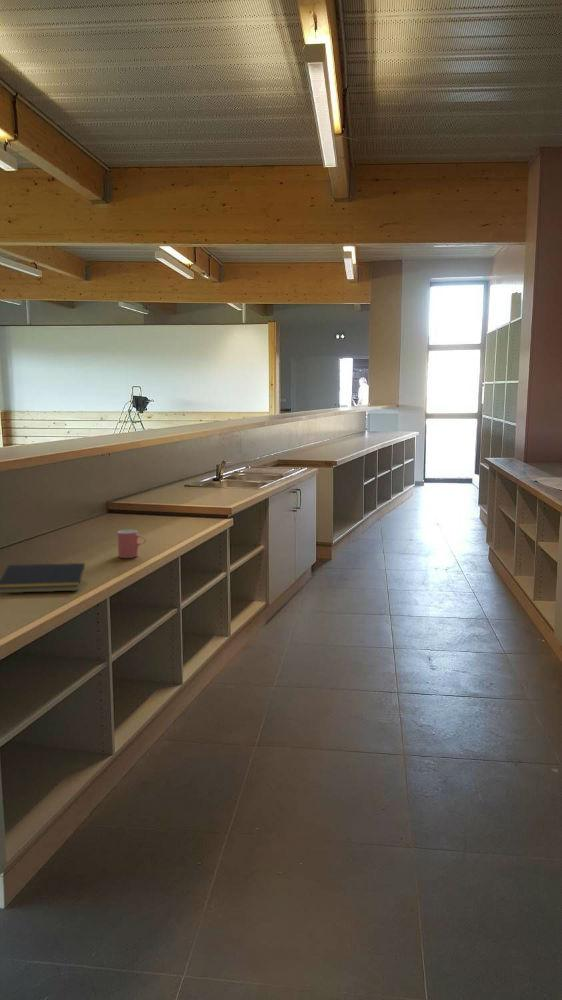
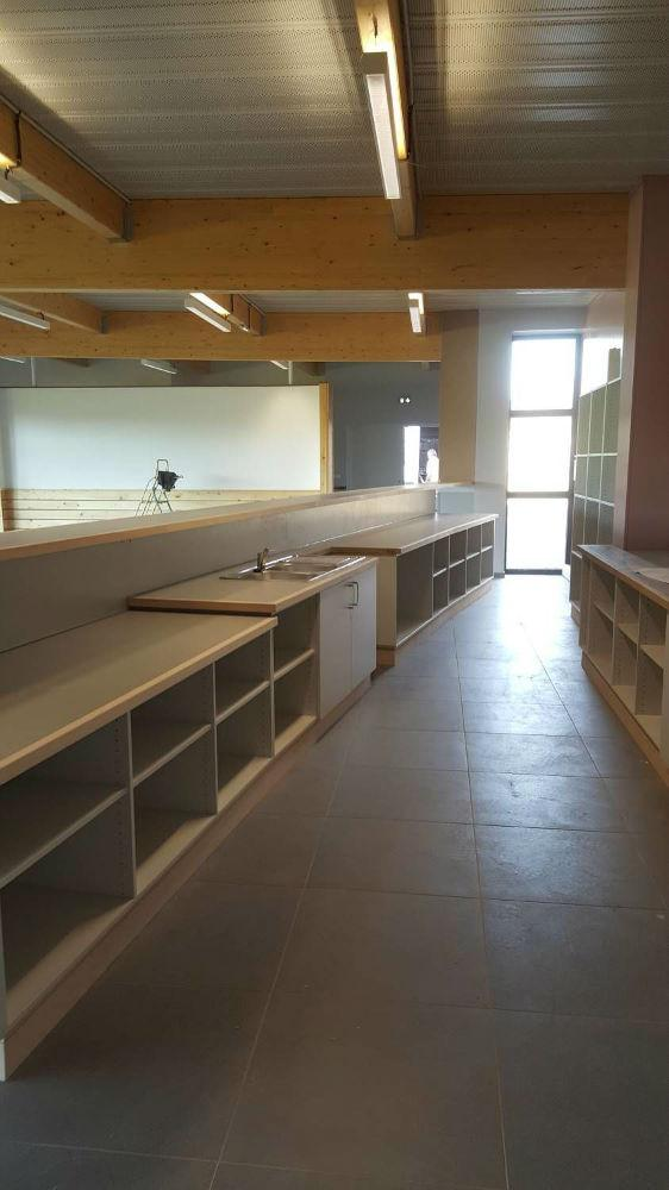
- notepad (42, 577)
- cup (132, 543)
